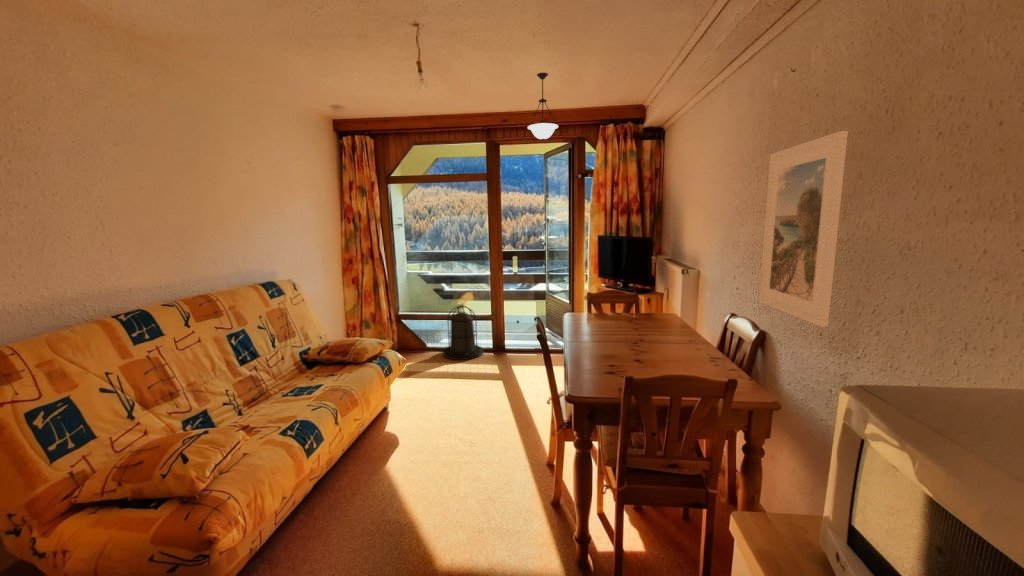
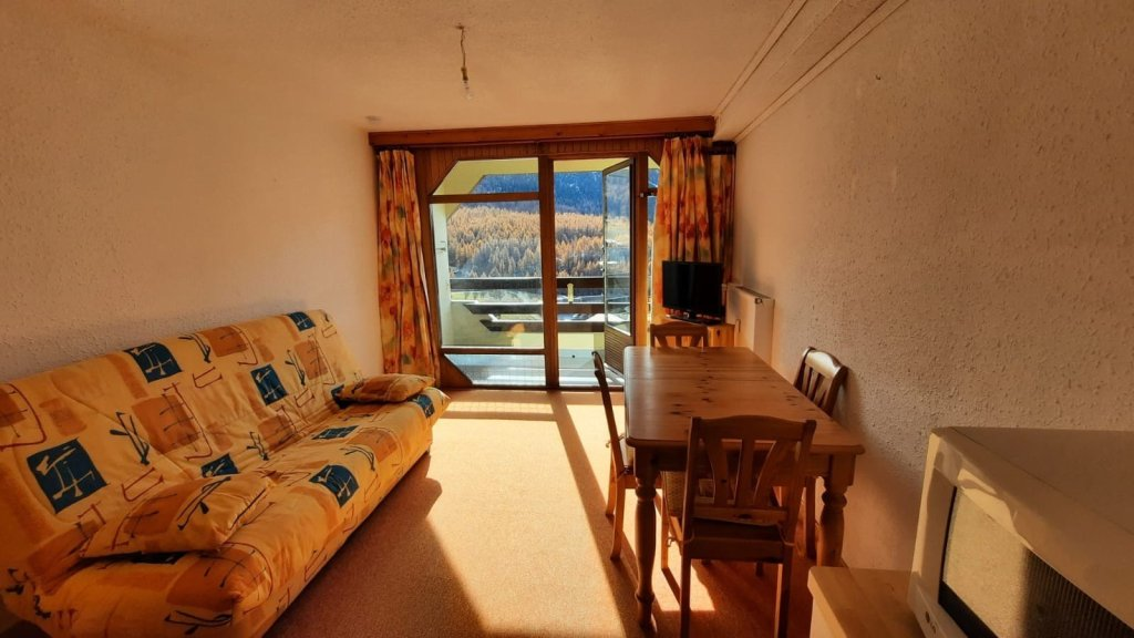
- lantern (462, 329)
- pendant light (542, 107)
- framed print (795, 231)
